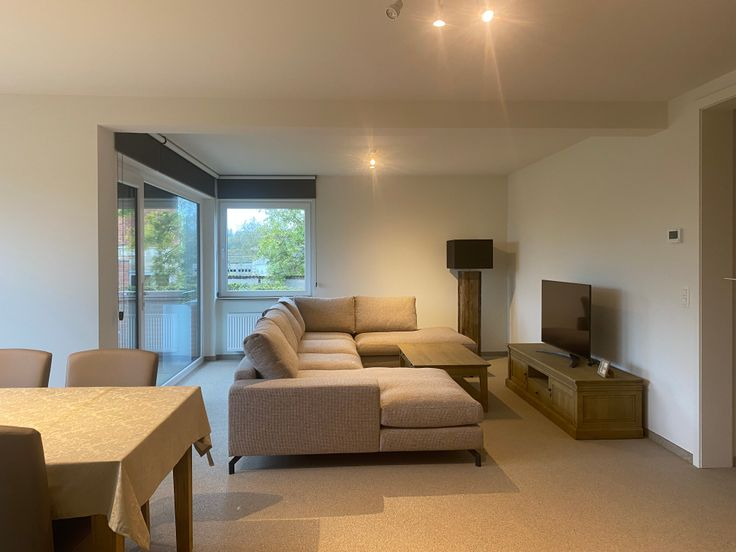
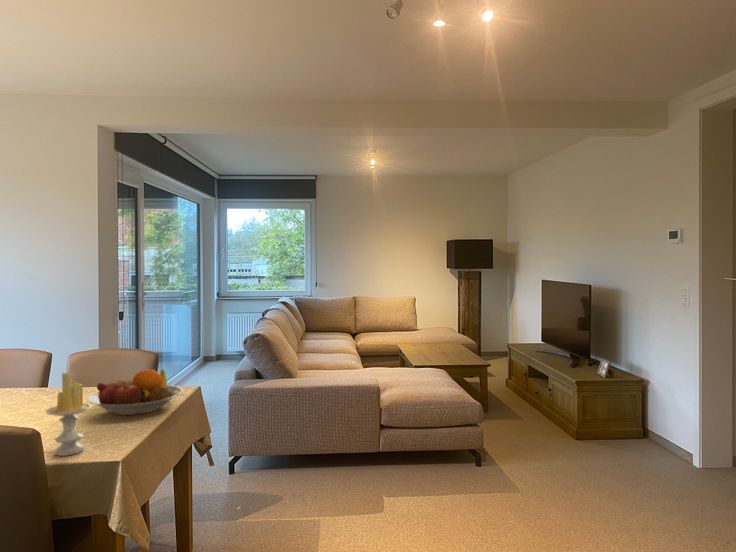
+ fruit bowl (136, 390)
+ candle (69, 411)
